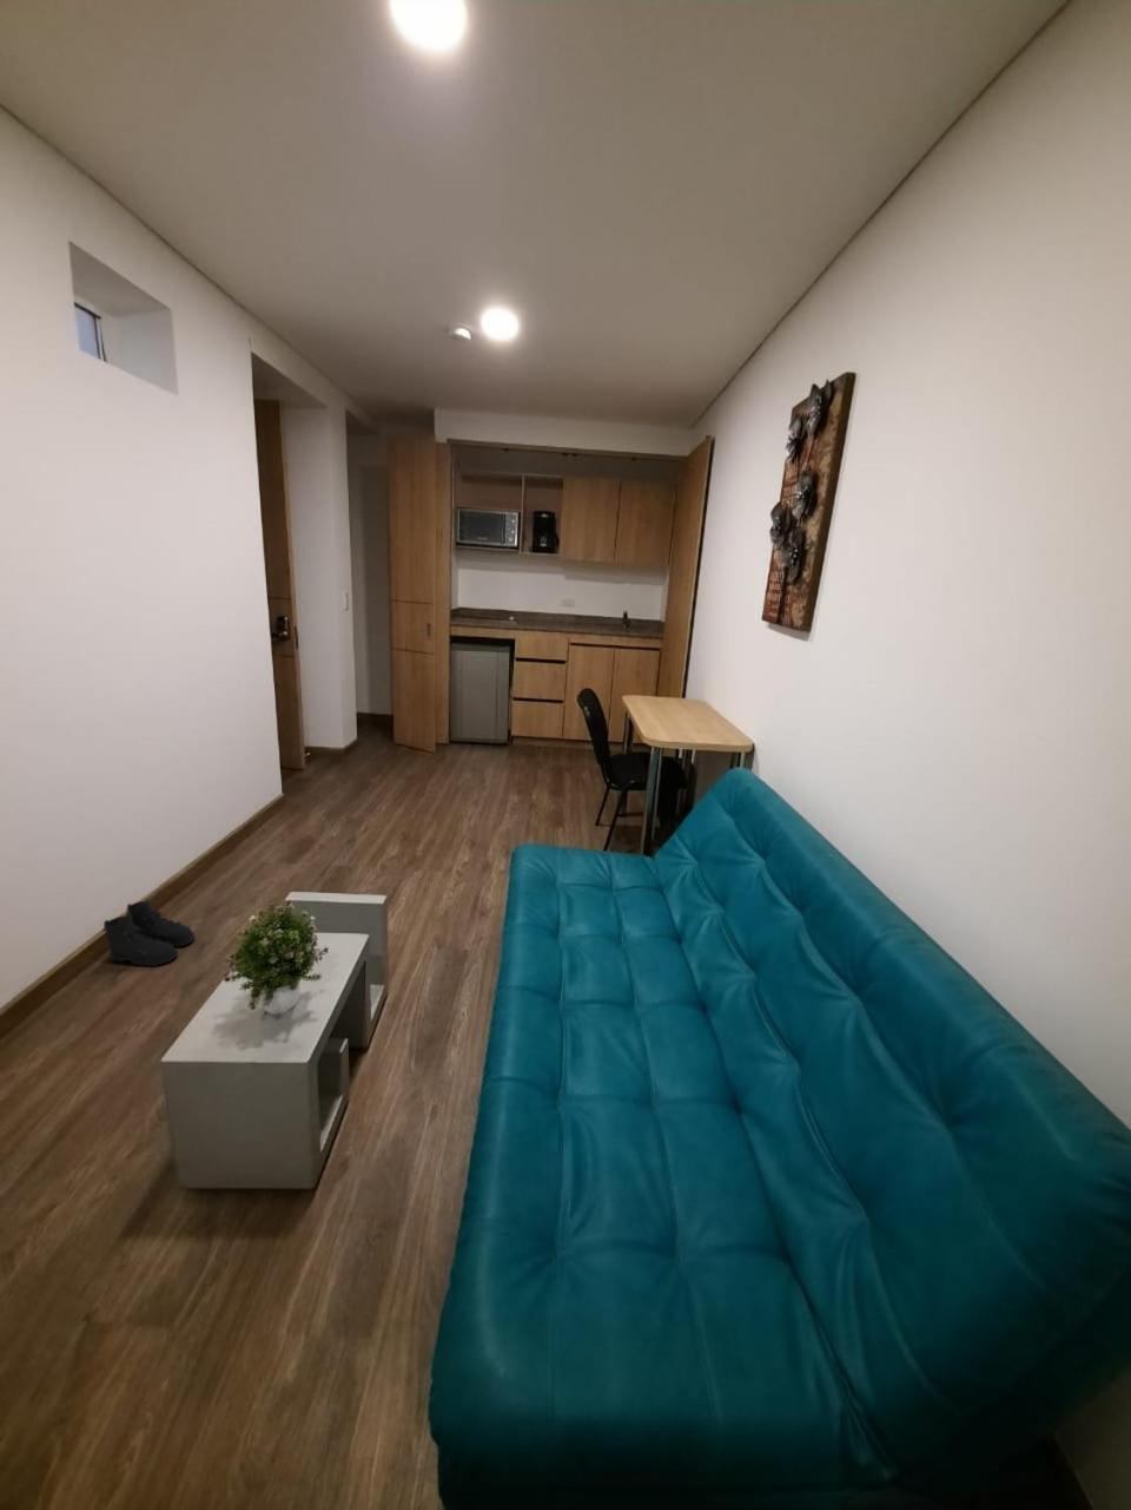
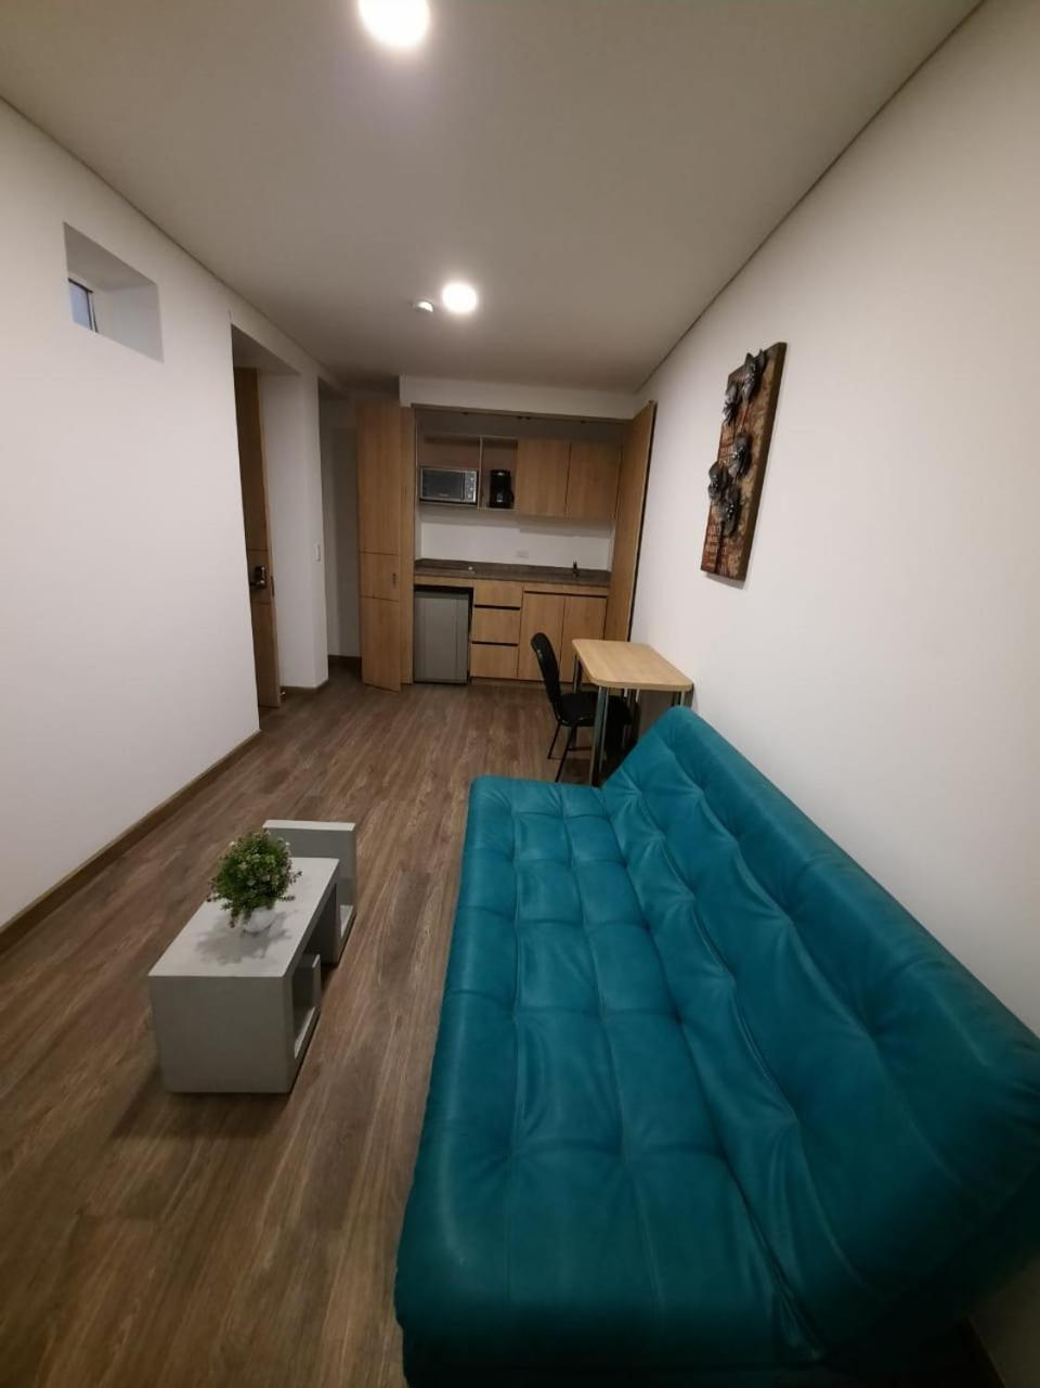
- boots (149, 929)
